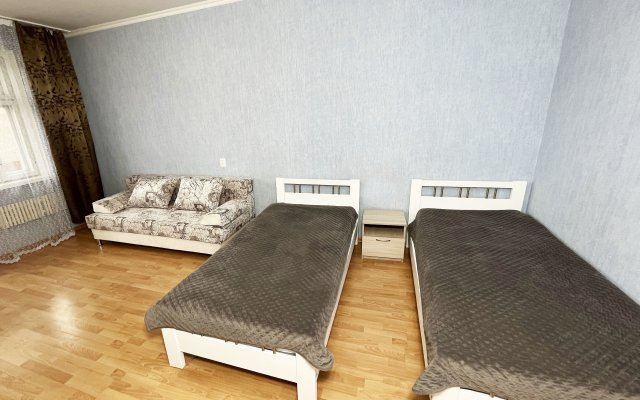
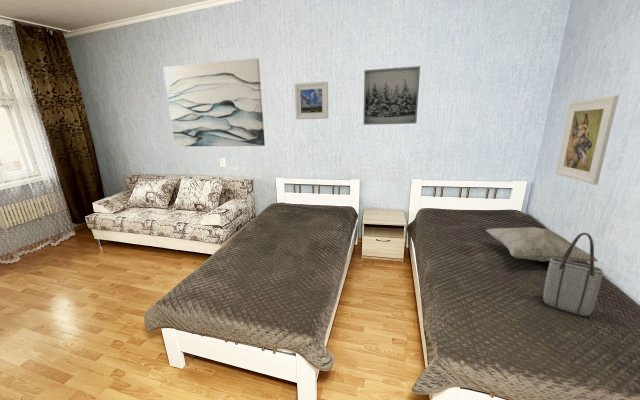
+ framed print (311, 101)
+ wall art (213, 106)
+ wall art (390, 97)
+ tote bag (573, 272)
+ decorative pillow (533, 243)
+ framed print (582, 140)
